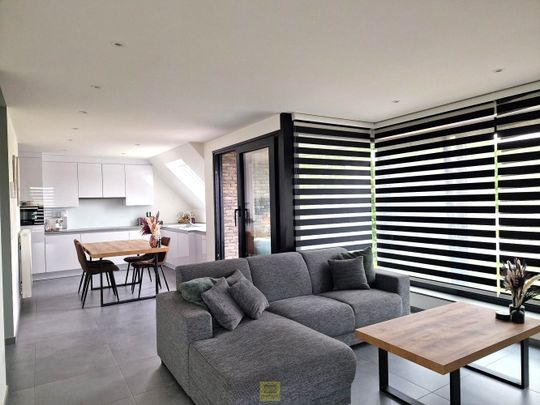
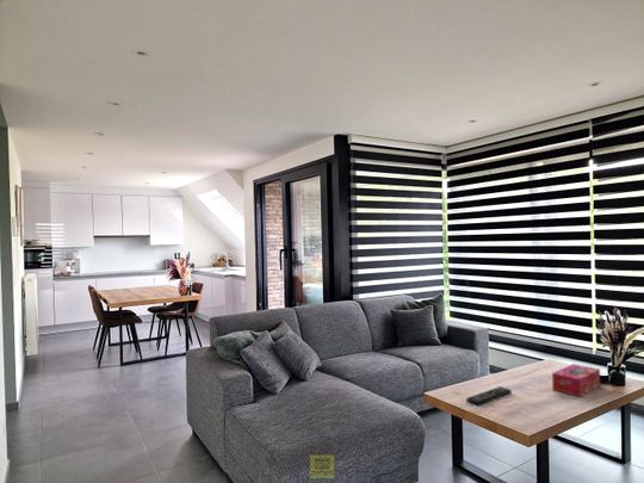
+ tissue box (576, 379)
+ remote control (489, 395)
